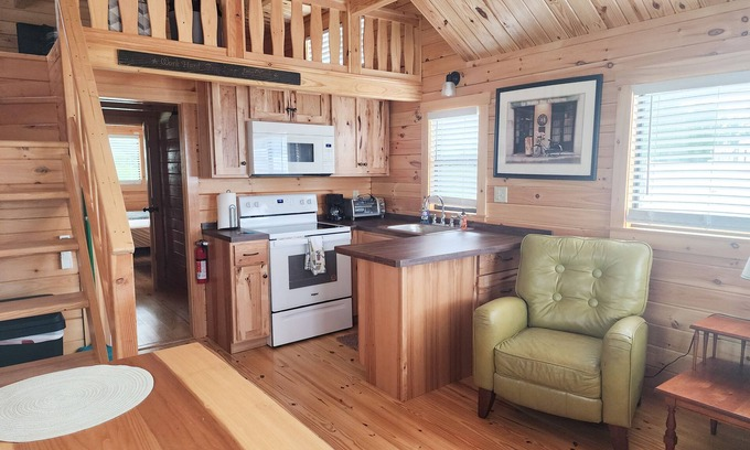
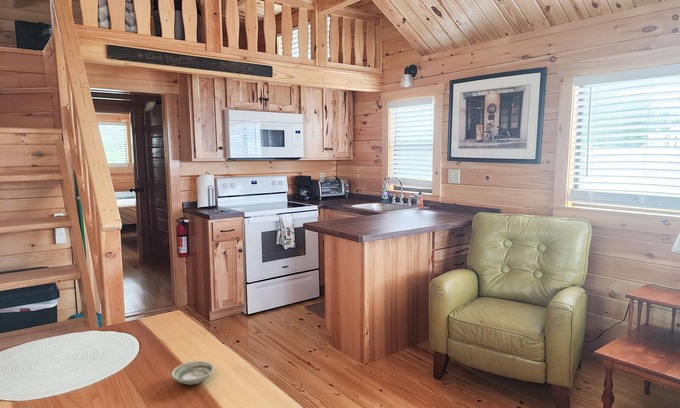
+ saucer (193, 374)
